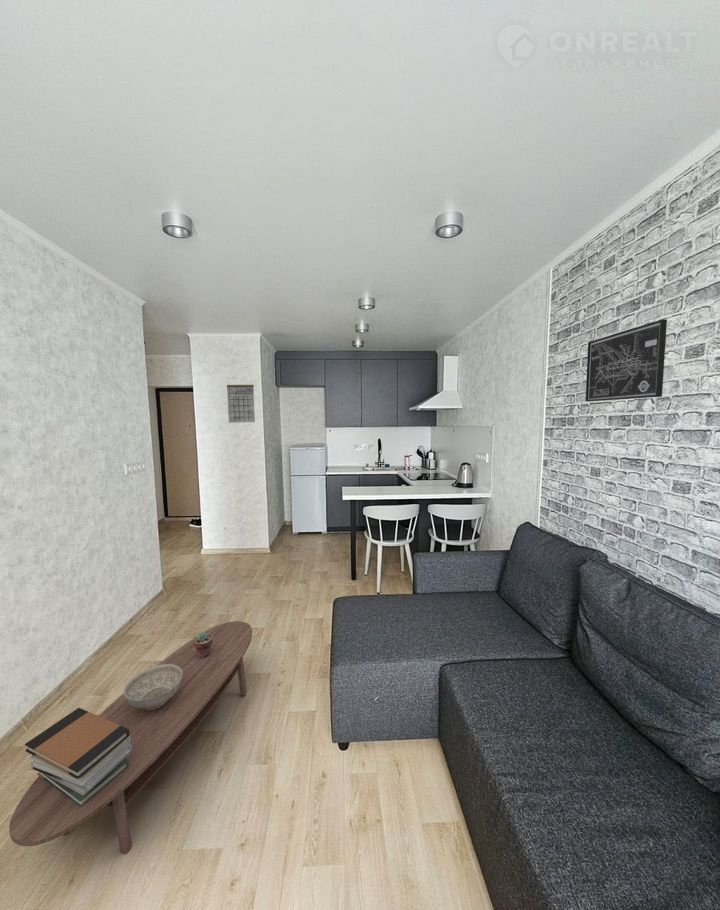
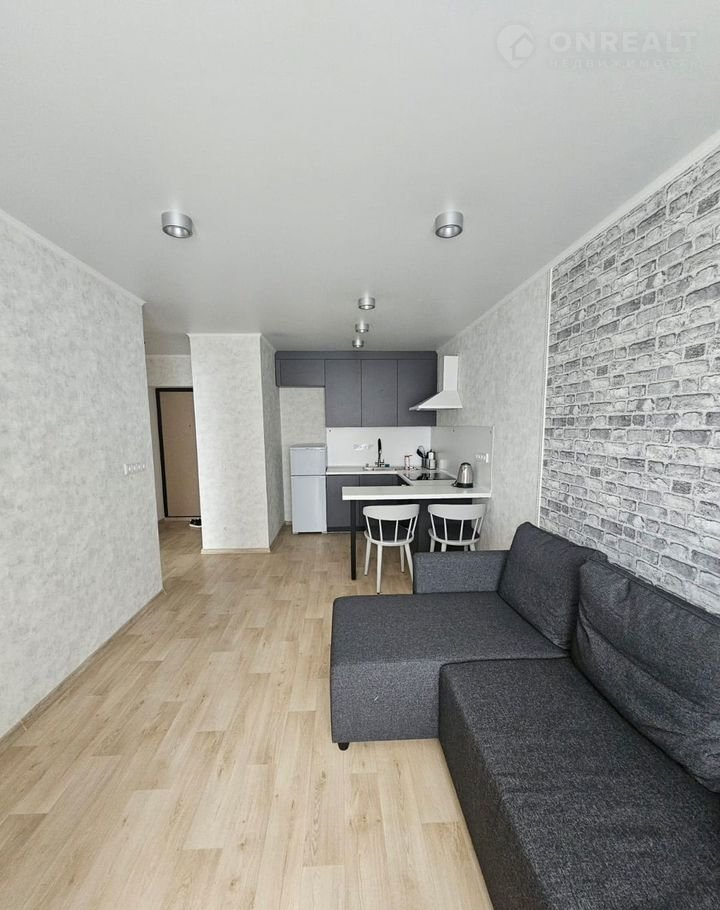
- wall art (620, 366)
- book stack (81, 753)
- decorative bowl (154, 690)
- potted succulent (203, 643)
- coffee table (170, 721)
- calendar (240, 399)
